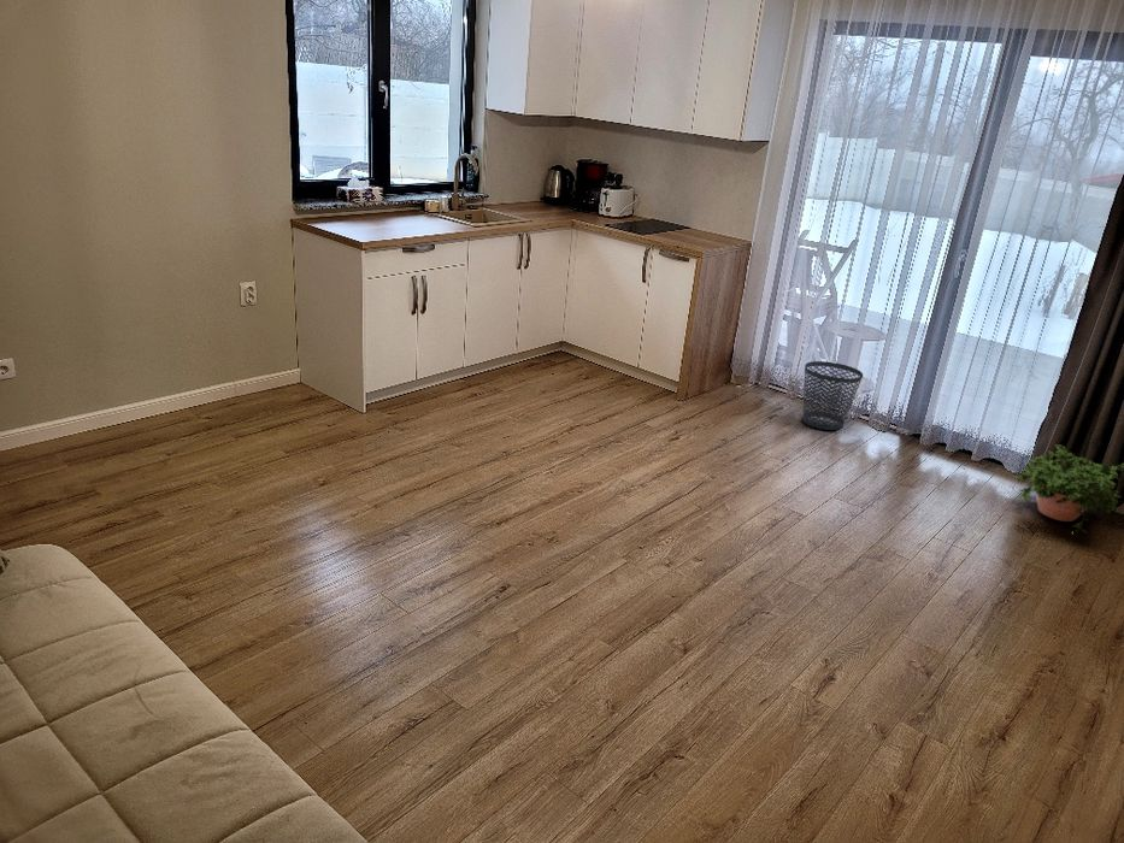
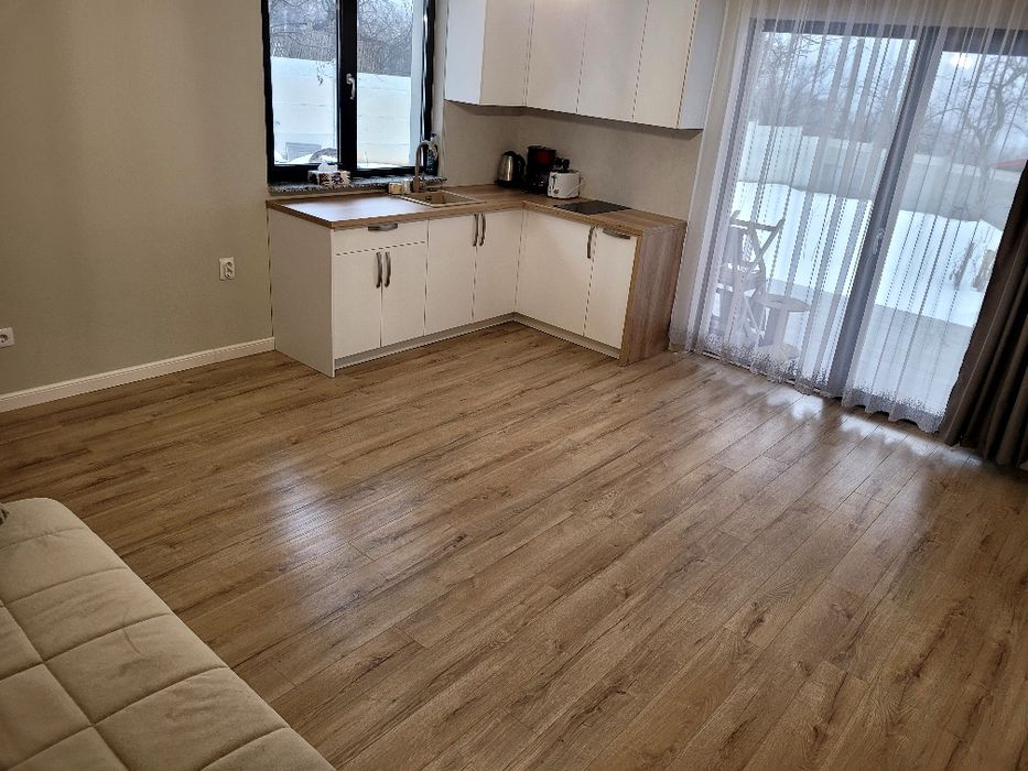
- potted plant (1065, 484)
- wastebasket (828, 396)
